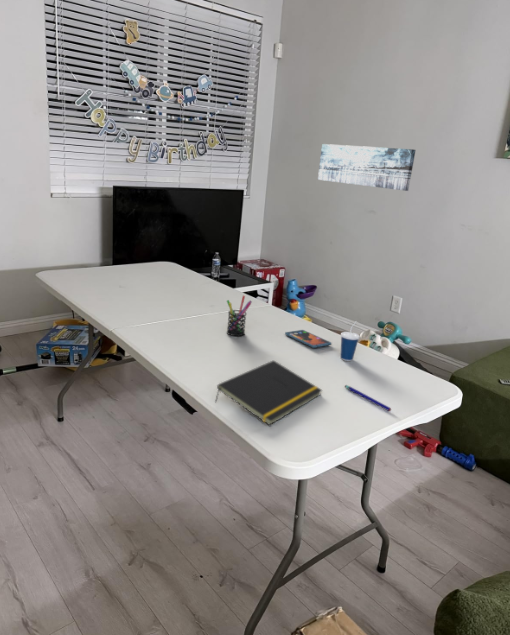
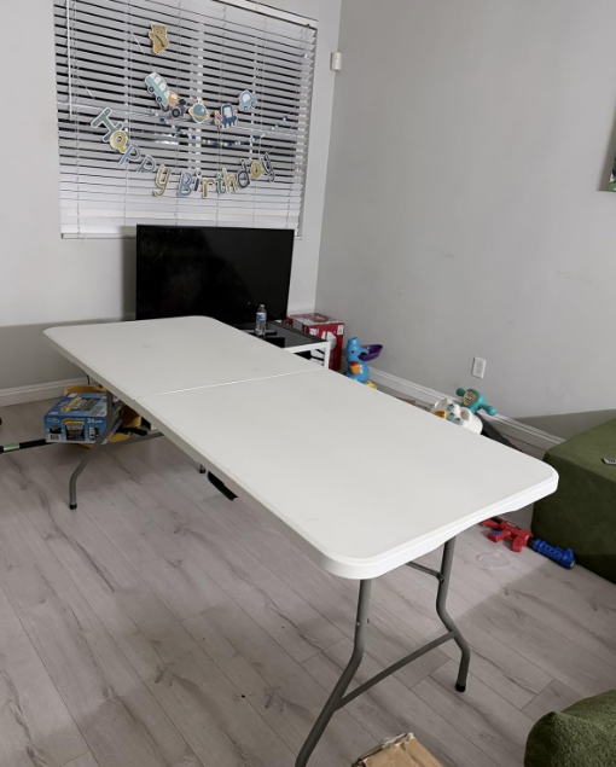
- smartphone (307, 338)
- cup (349, 340)
- pen (366, 397)
- wall art (362, 165)
- notepad (271, 389)
- pen holder (236, 314)
